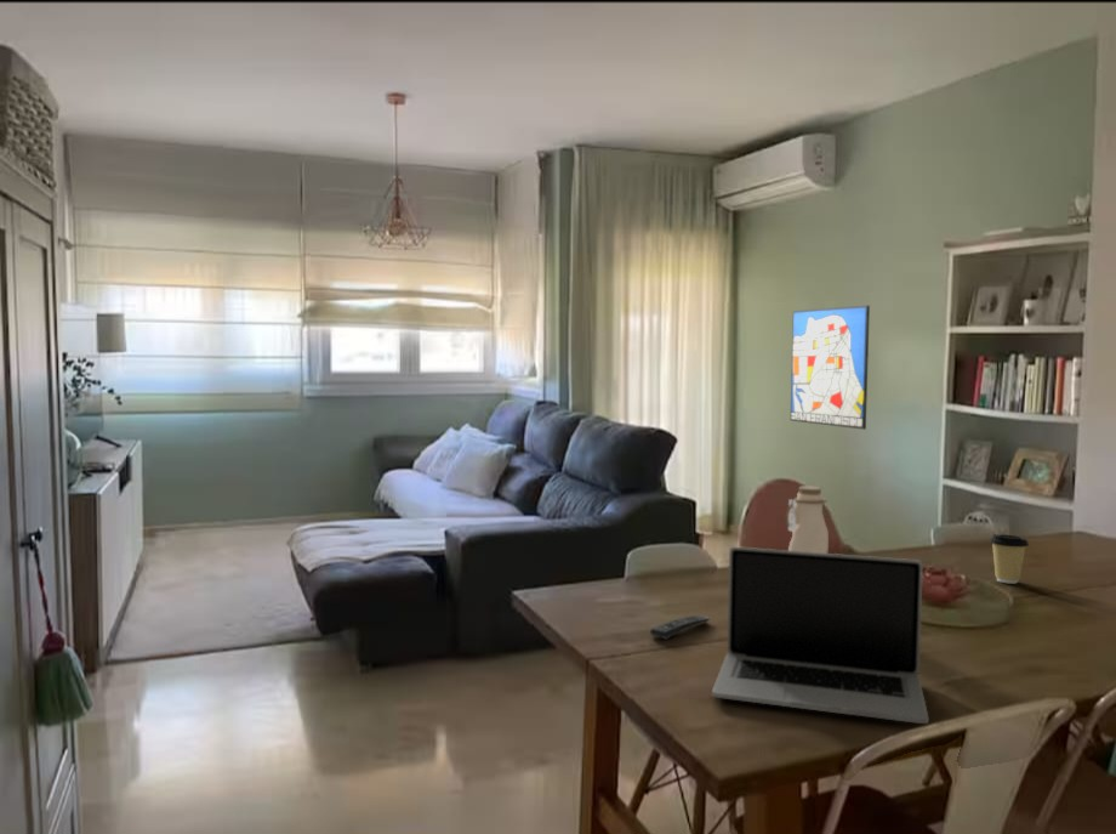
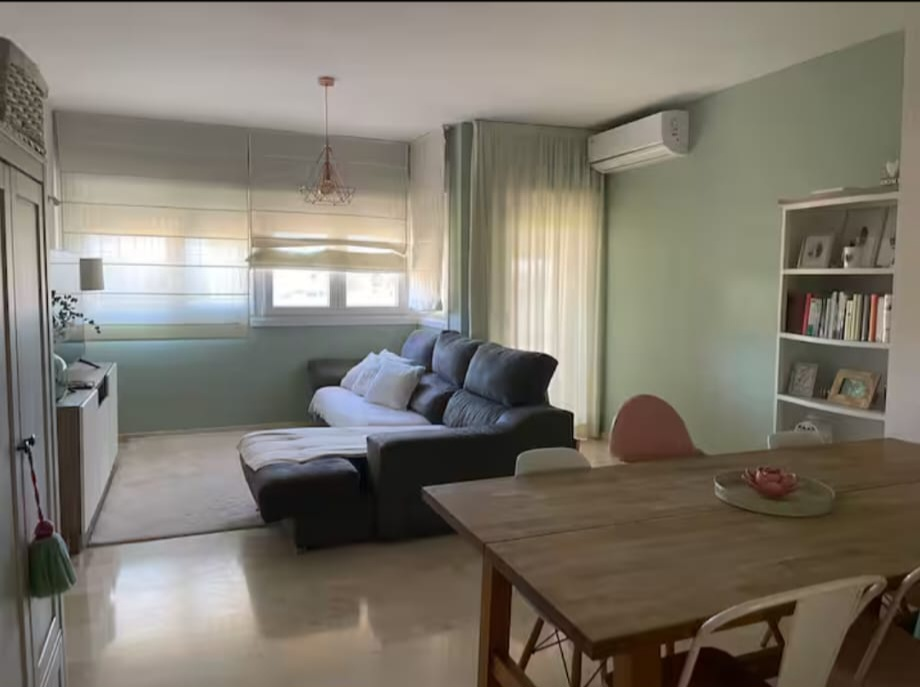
- water bottle (805, 548)
- coffee cup (1008, 557)
- remote control (682, 624)
- wall art (826, 367)
- laptop (819, 628)
